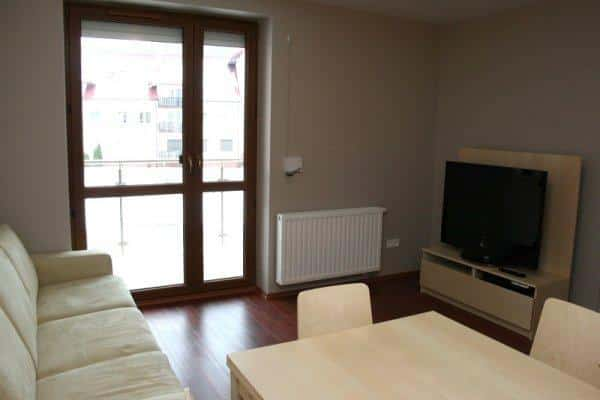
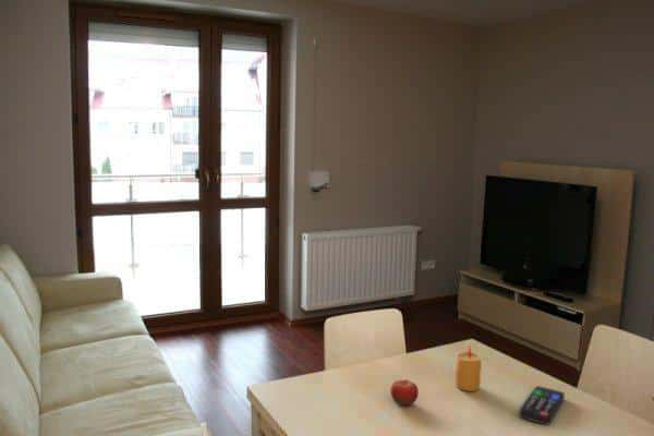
+ candle (468, 365)
+ fruit (404, 390)
+ remote control (542, 403)
